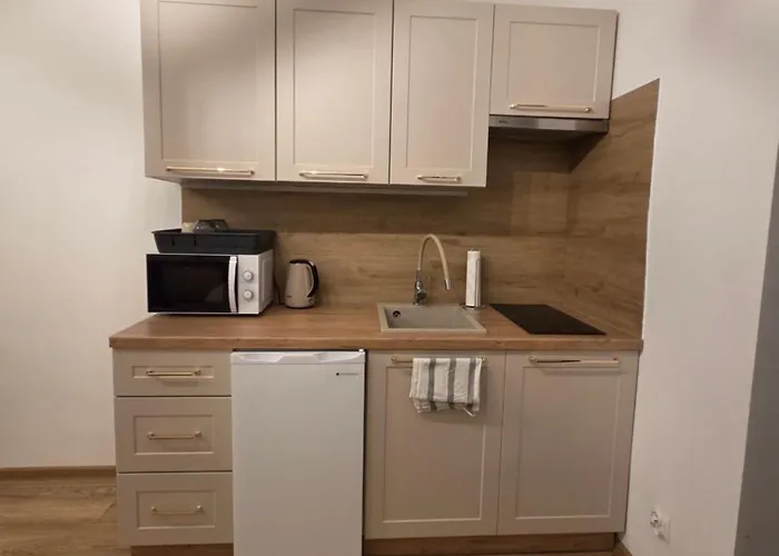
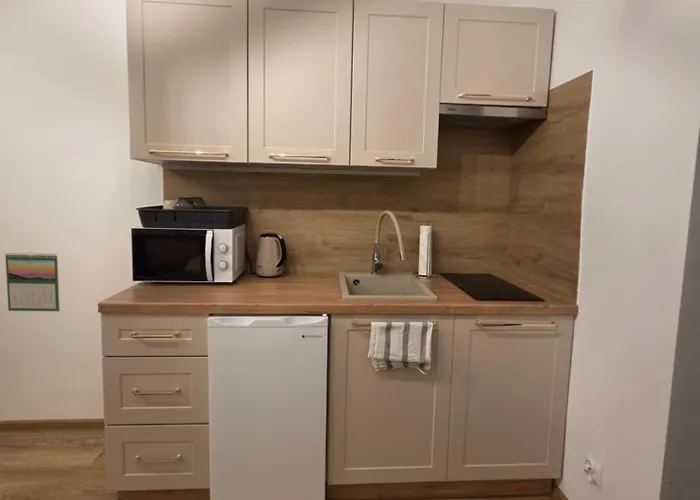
+ calendar (32, 281)
